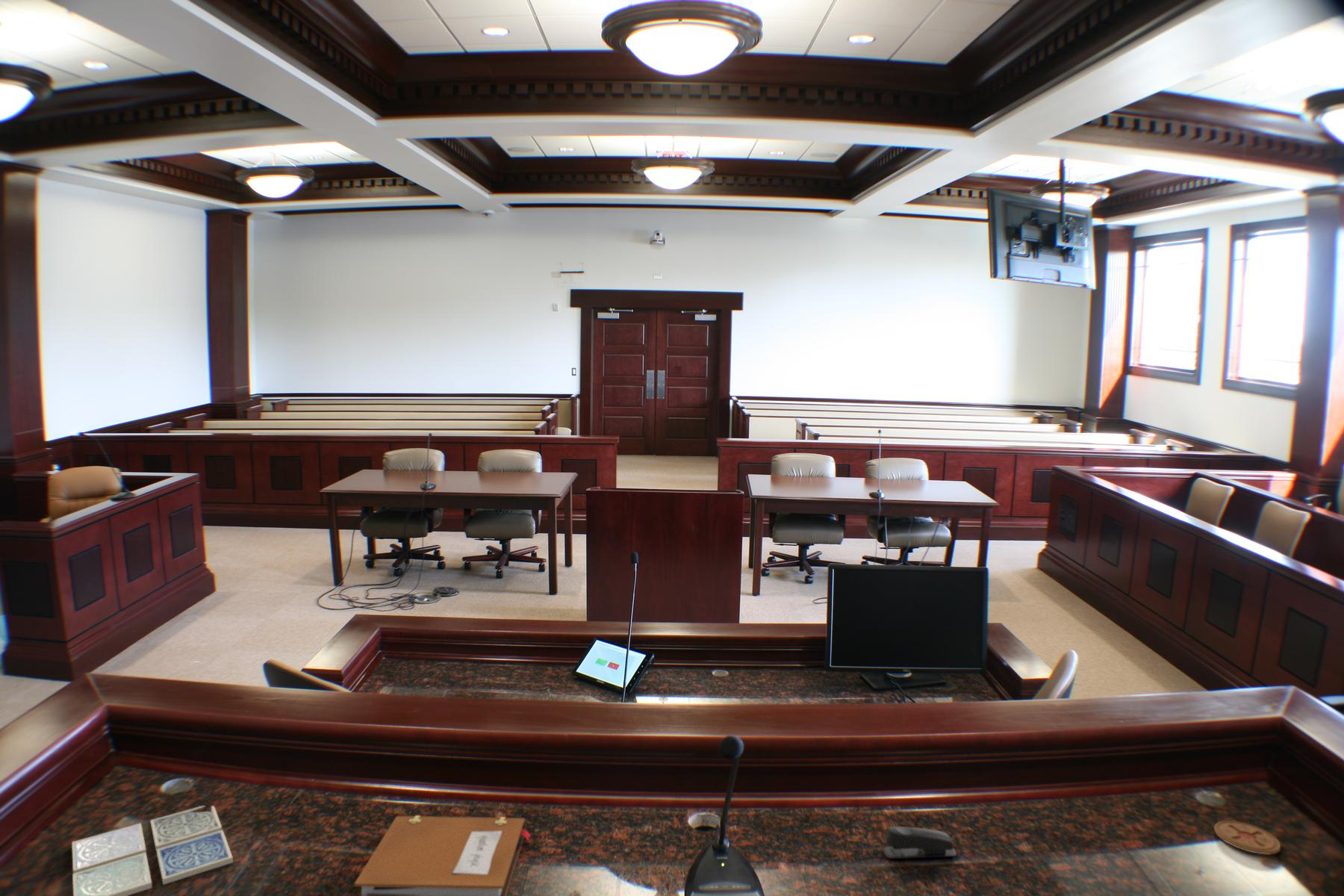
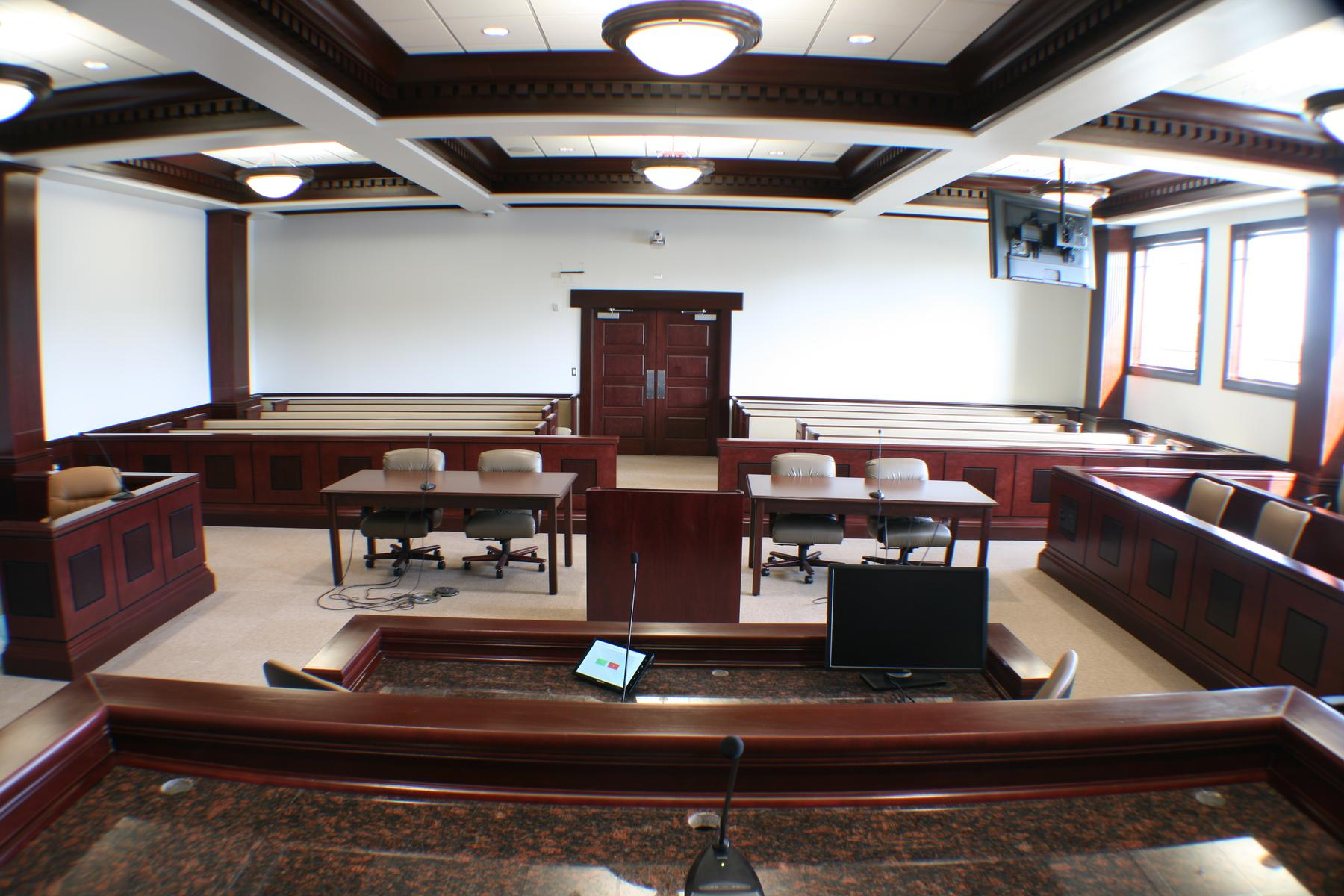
- coaster (1246, 837)
- drink coaster (146, 852)
- notebook (450, 856)
- stapler (920, 840)
